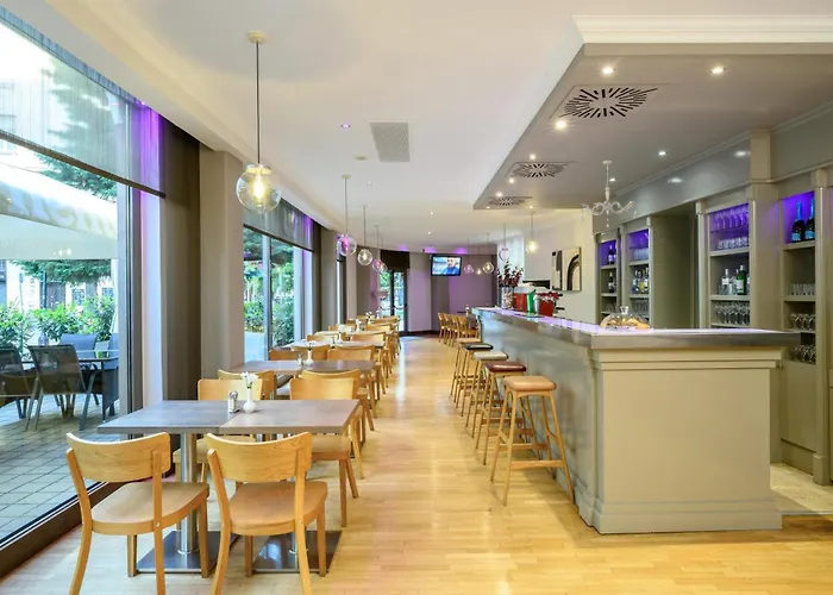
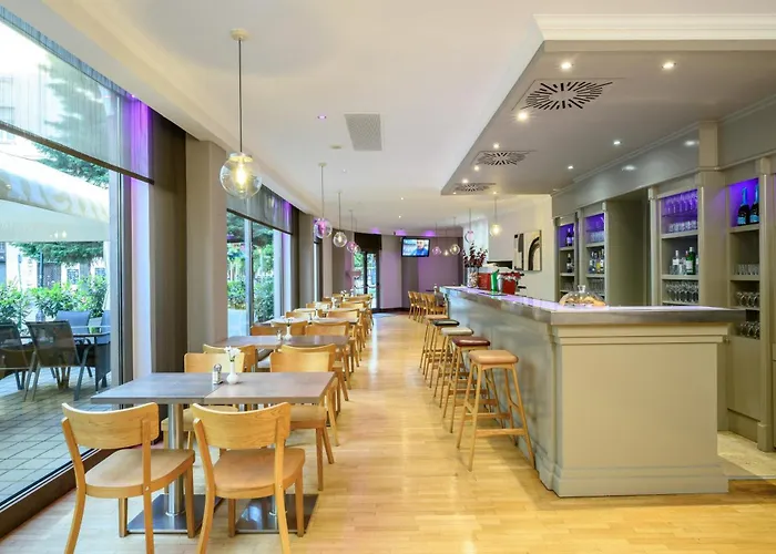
- chandelier (607, 194)
